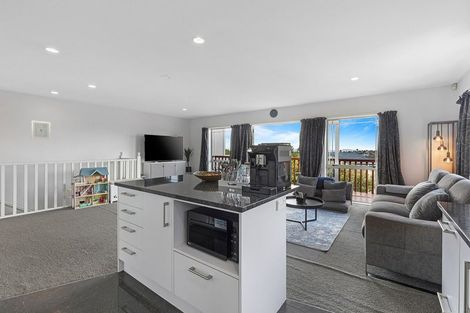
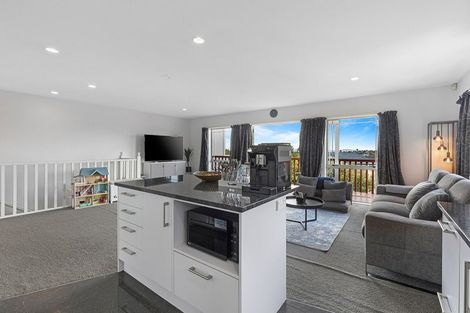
- wall art (41, 130)
